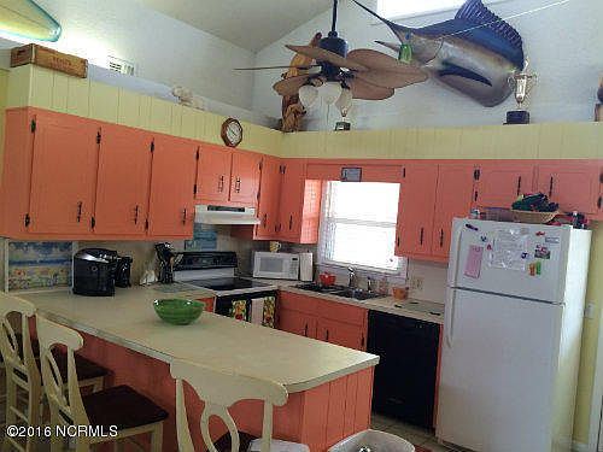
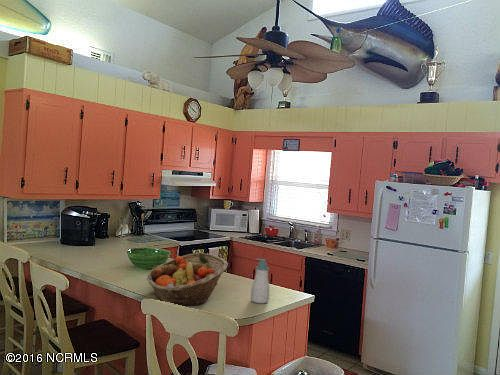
+ fruit basket (187, 276)
+ soap bottle (261, 280)
